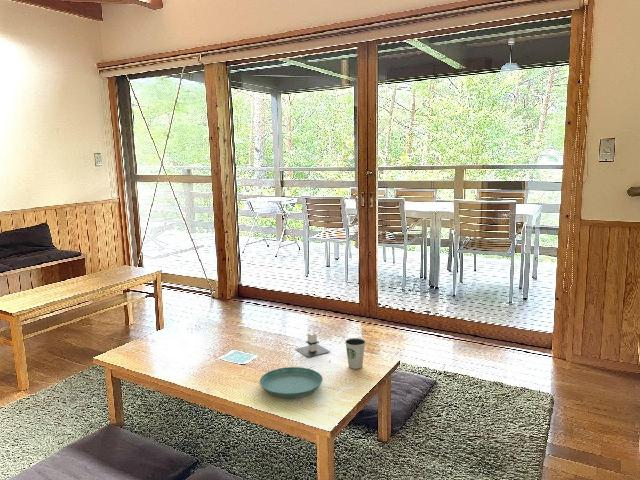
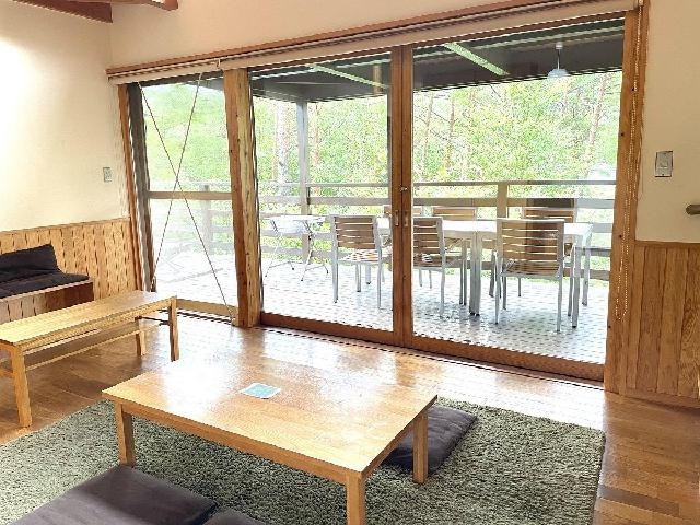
- saucer (291, 383)
- architectural model (312, 342)
- dixie cup (355, 353)
